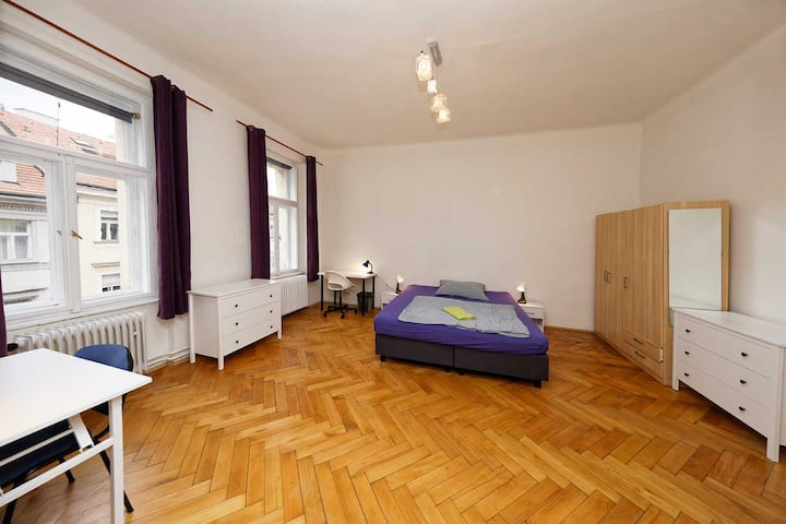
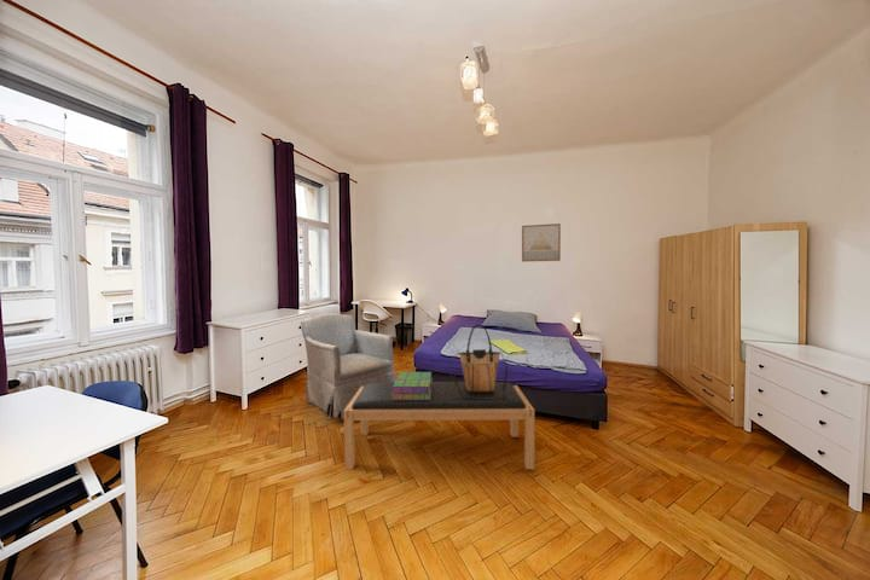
+ tote bag (478, 358)
+ armchair (347, 358)
+ stack of books (413, 384)
+ wall art (540, 243)
+ bench (439, 419)
